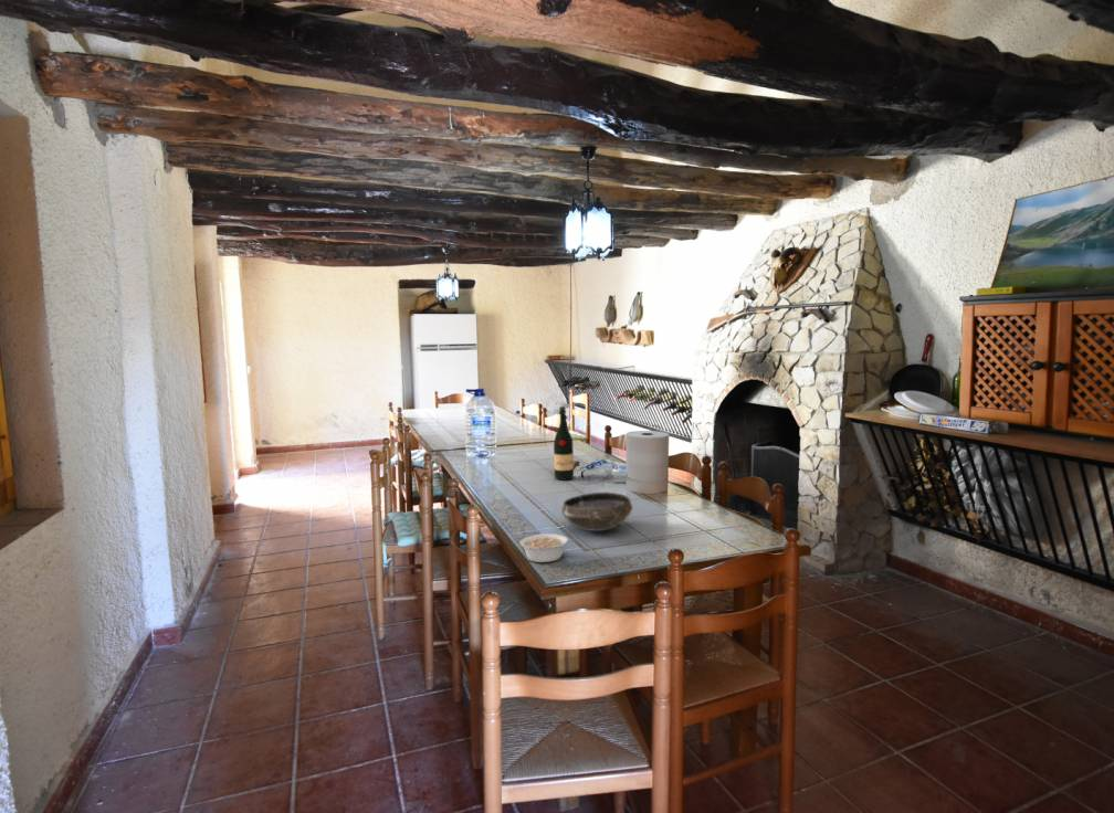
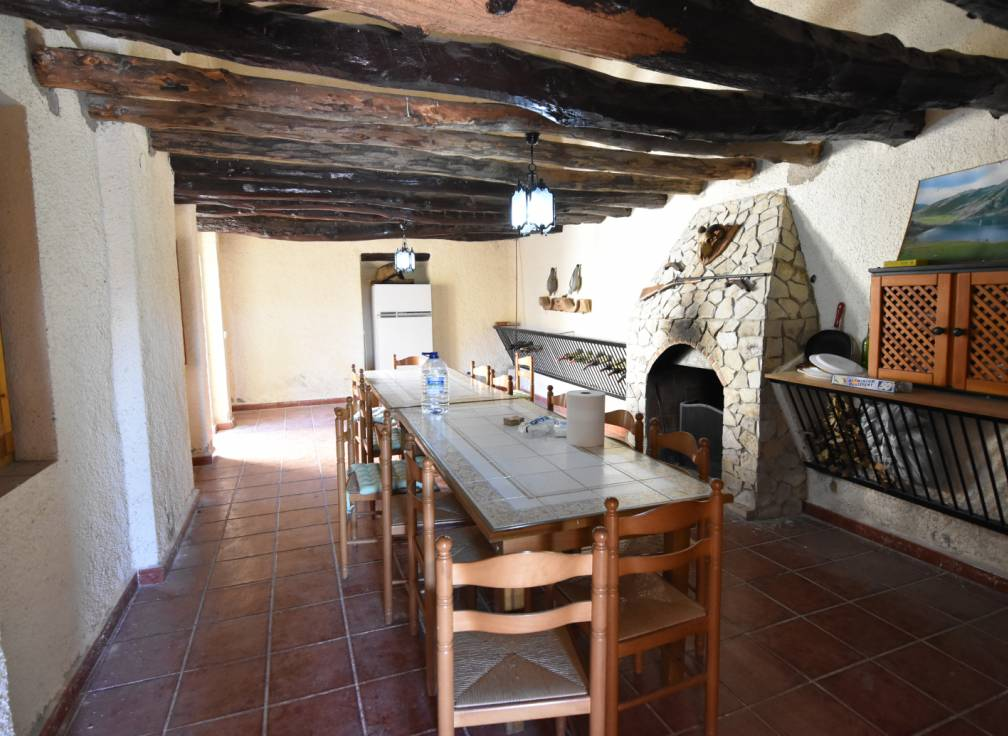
- legume (546, 547)
- wine bottle (563, 442)
- bowl (597, 514)
